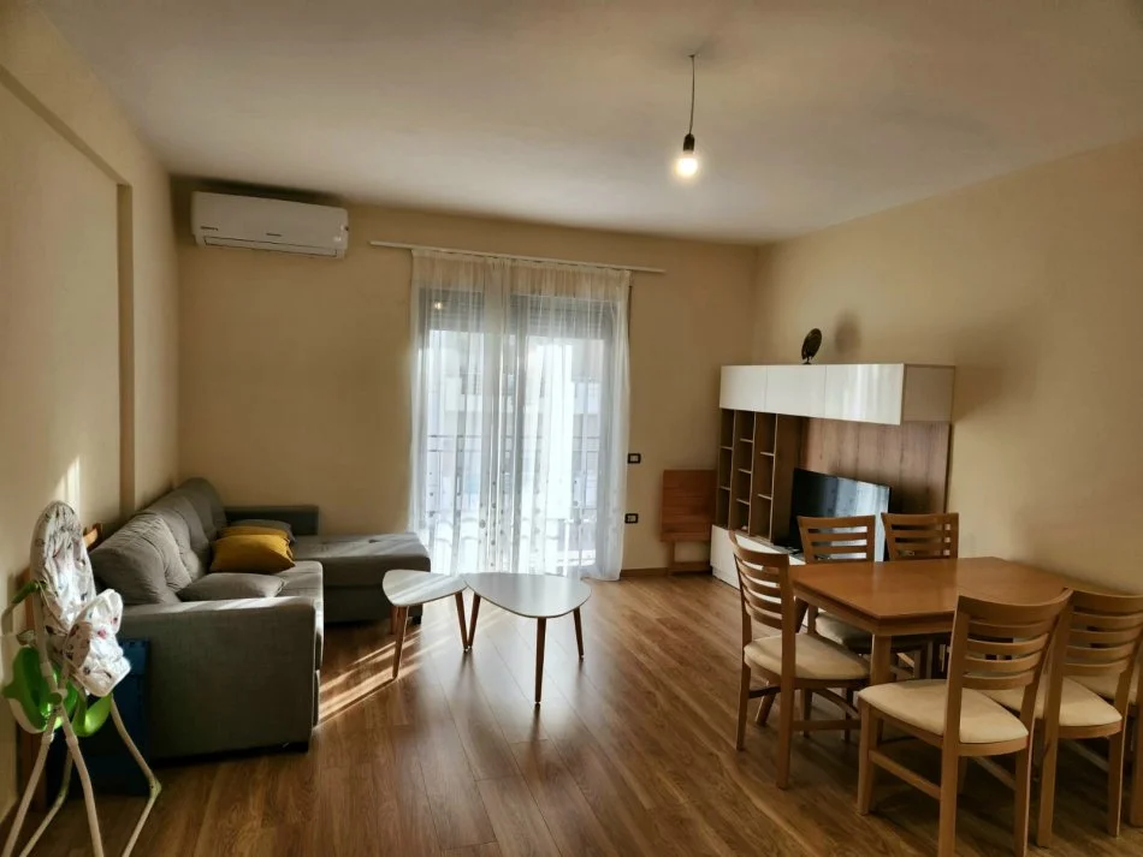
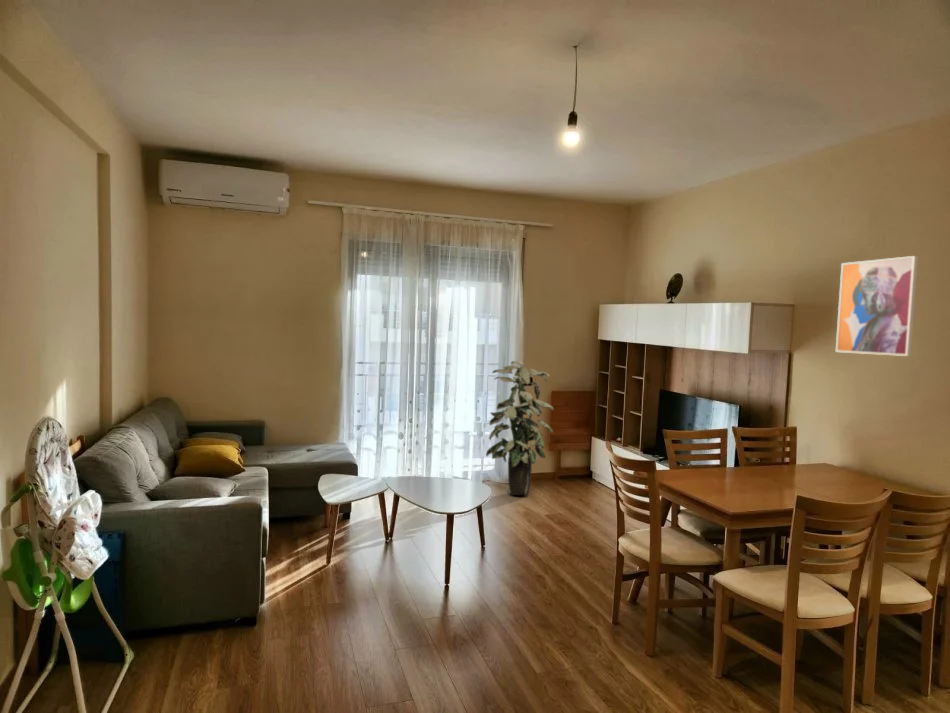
+ indoor plant (517, 427)
+ wall art (874, 307)
